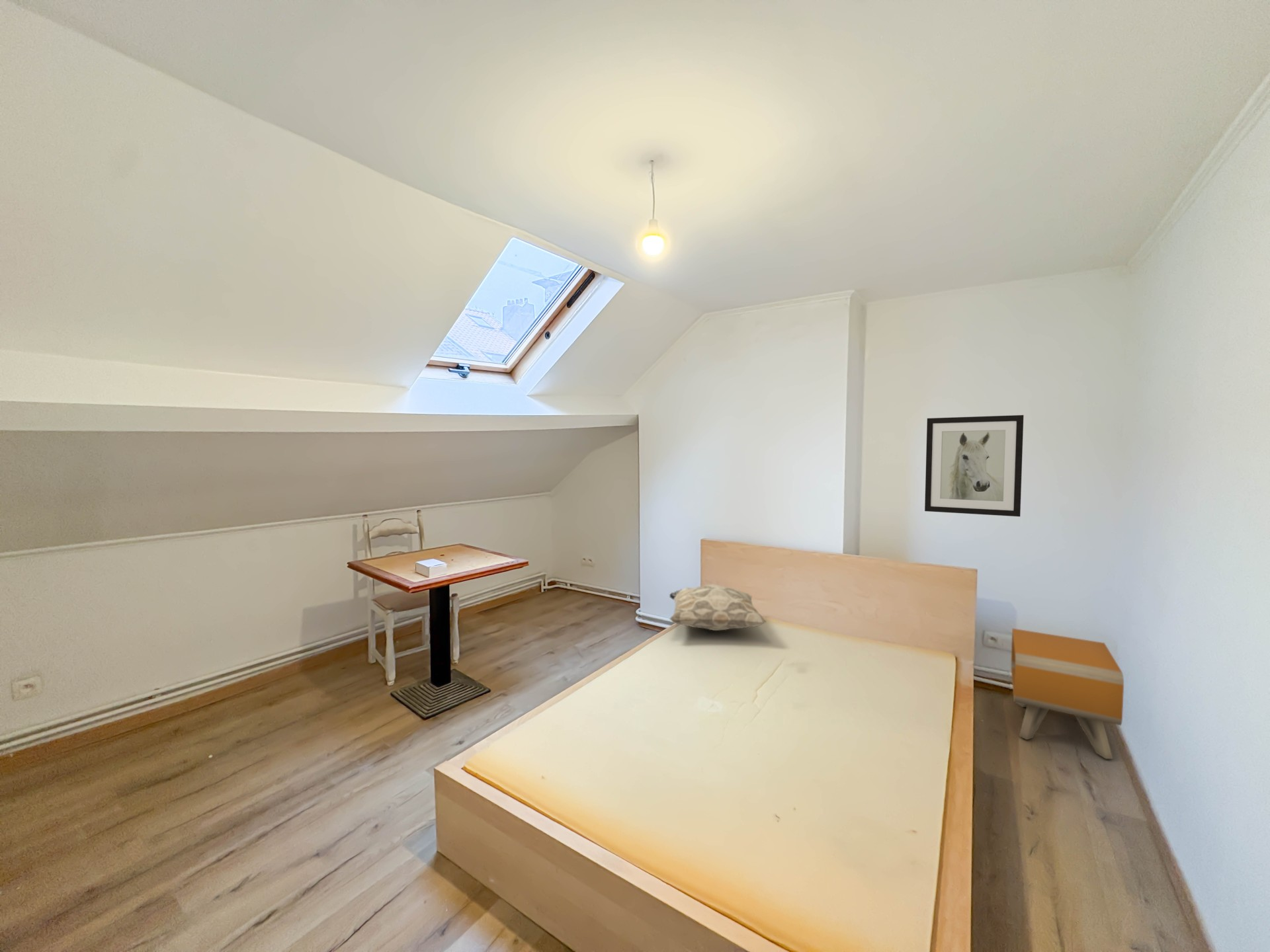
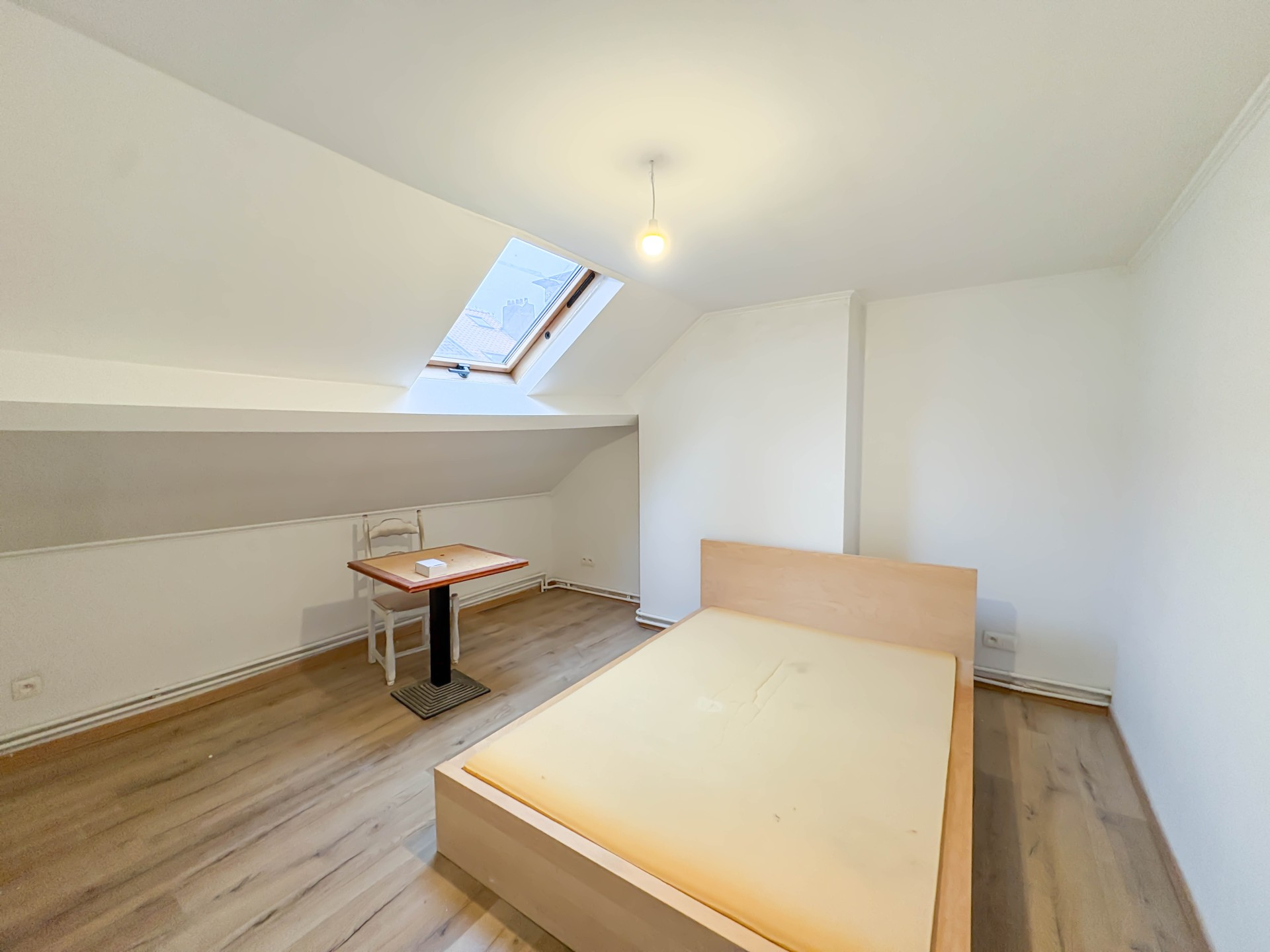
- decorative pillow (713, 606)
- wall art (972, 465)
- nightstand (1060, 688)
